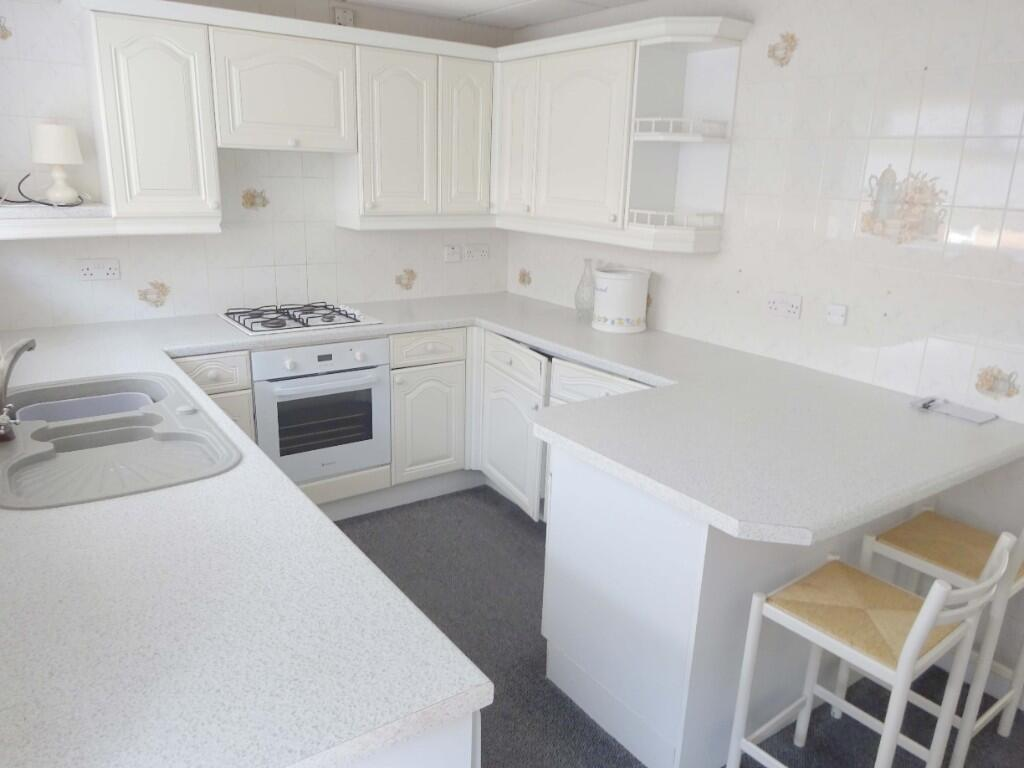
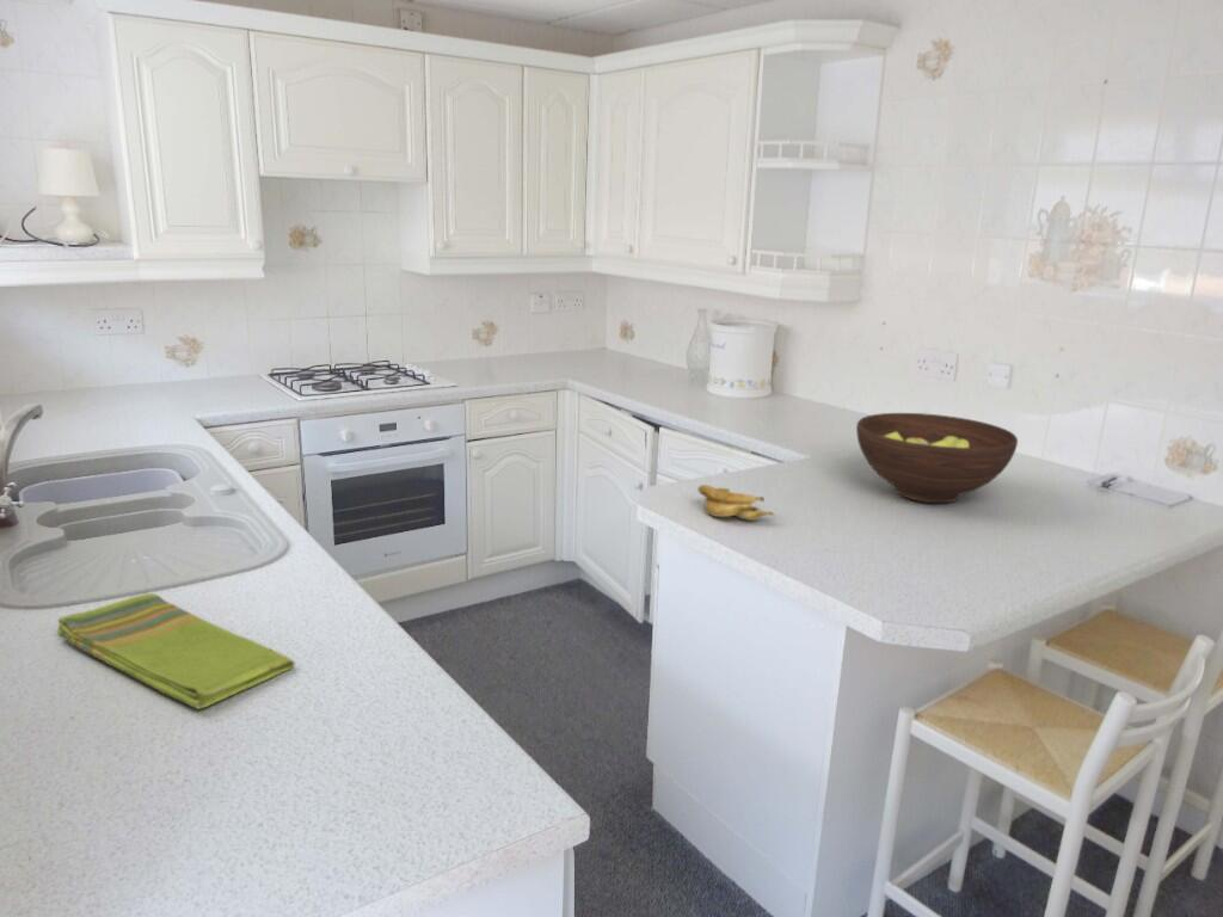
+ banana (737, 499)
+ fruit bowl (930, 462)
+ dish towel (172, 642)
